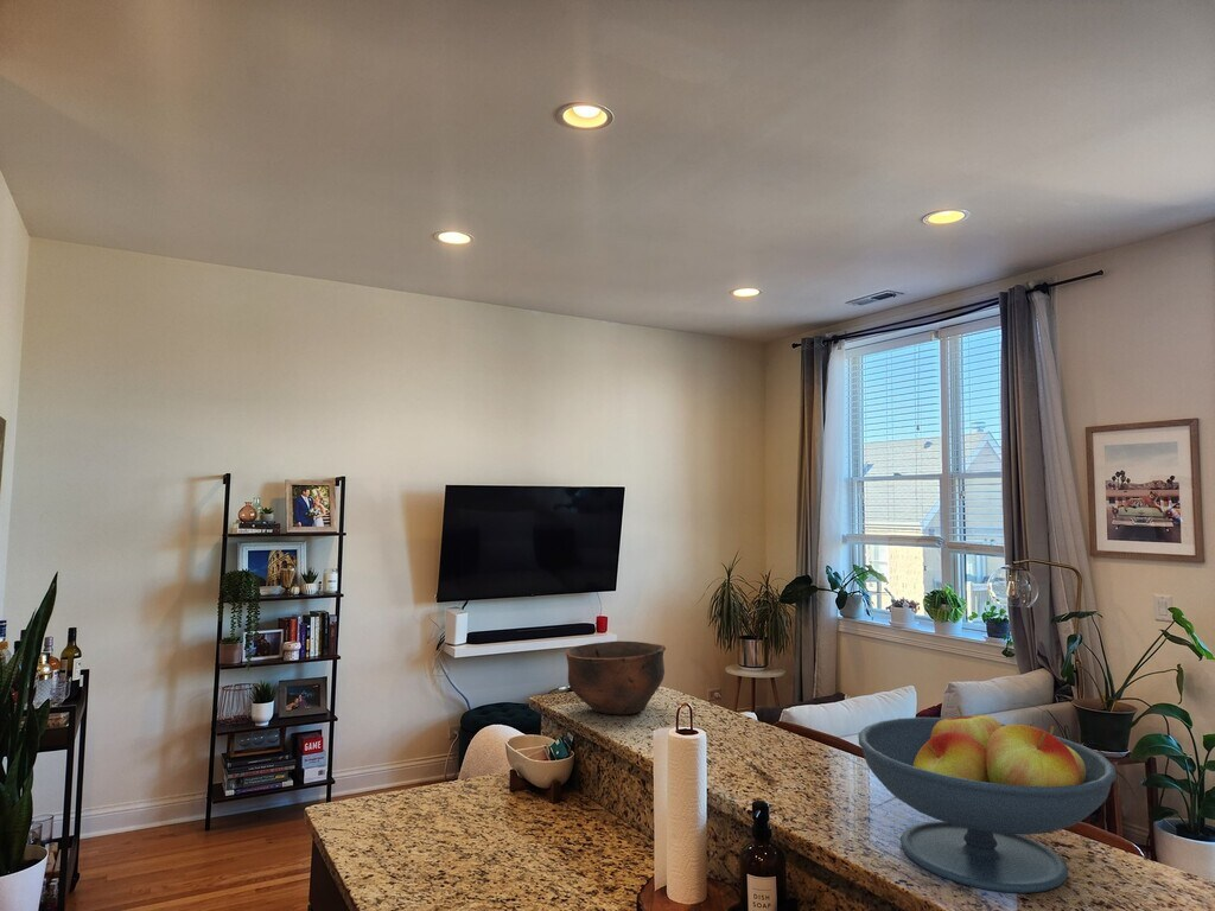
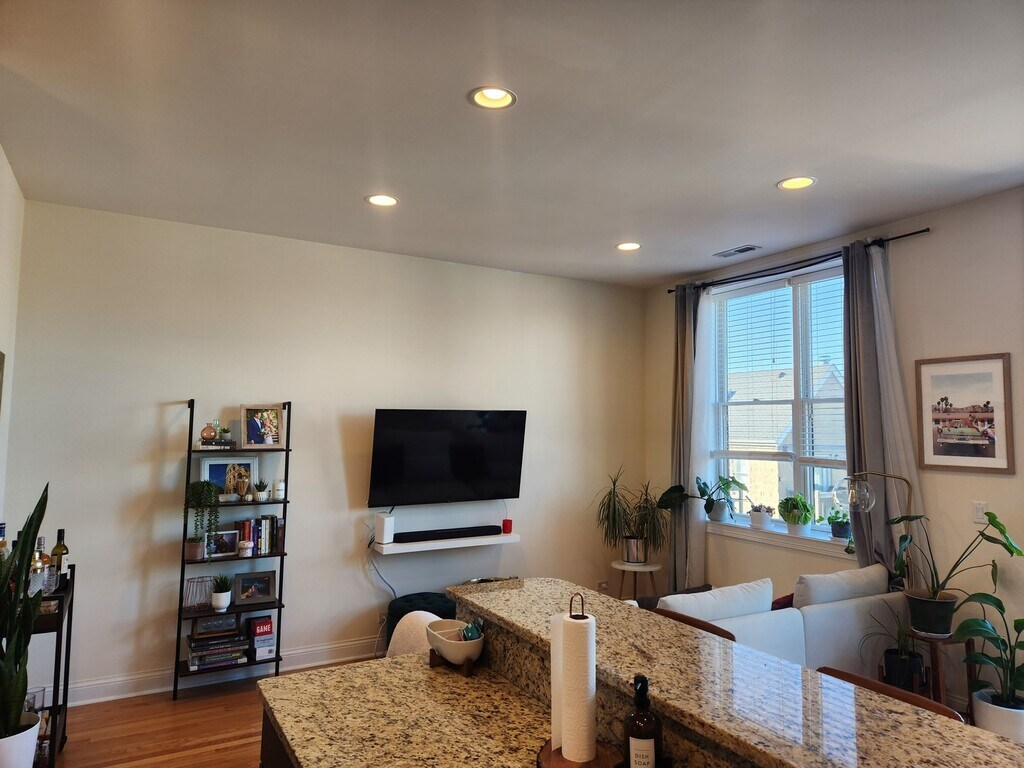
- fruit bowl (979, 783)
- bowl (613, 677)
